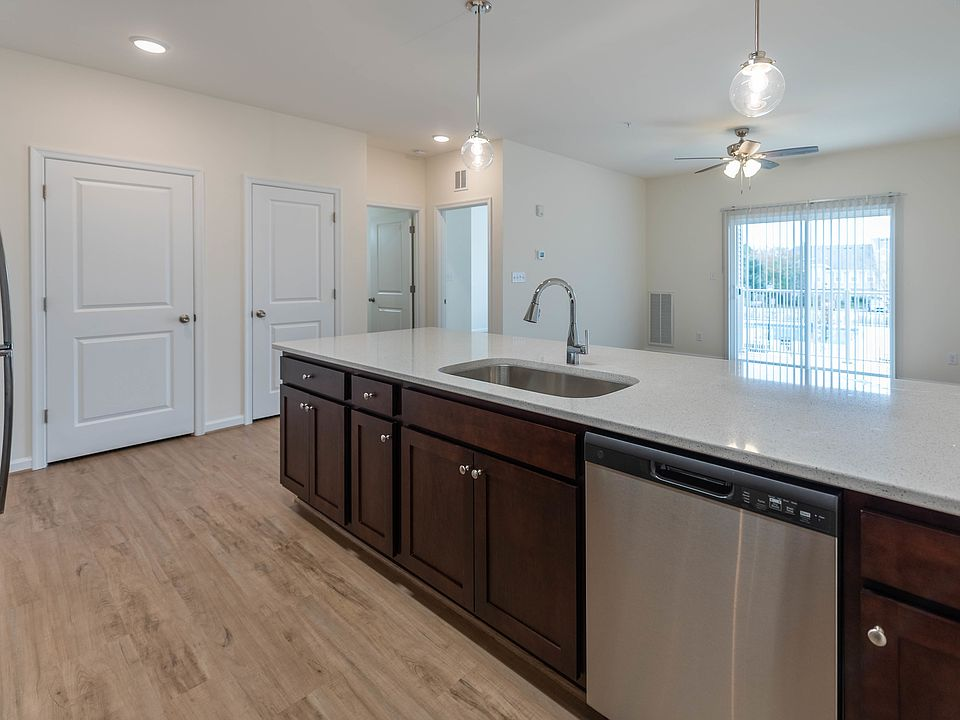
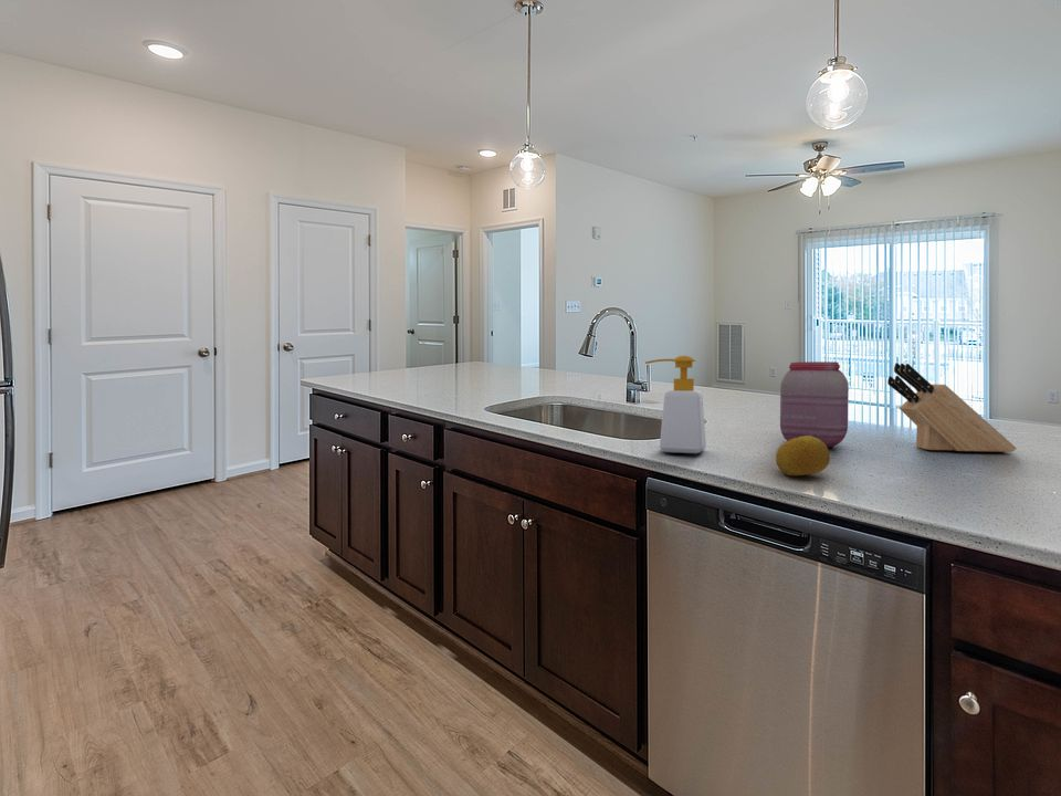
+ fruit (801, 455)
+ jar (813, 404)
+ knife block (947, 406)
+ soap bottle (673, 402)
